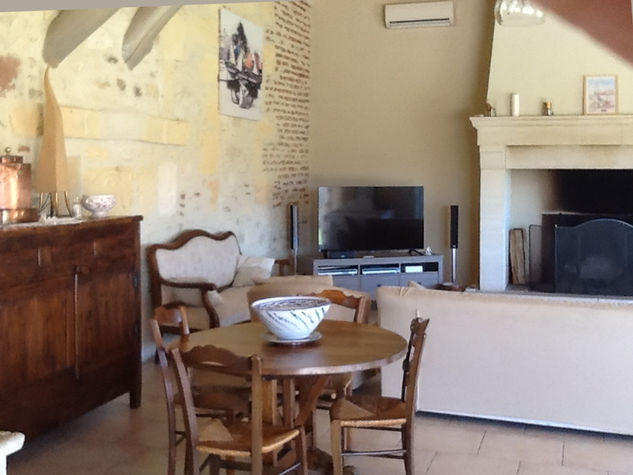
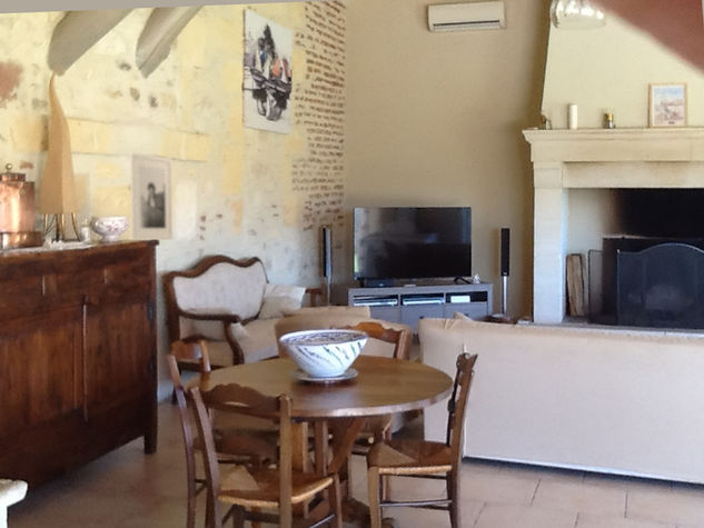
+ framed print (151, 198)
